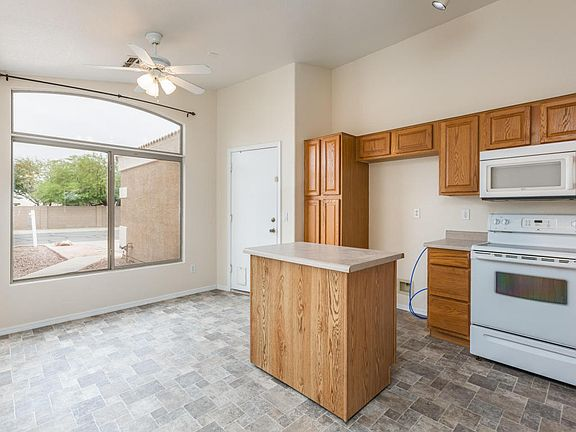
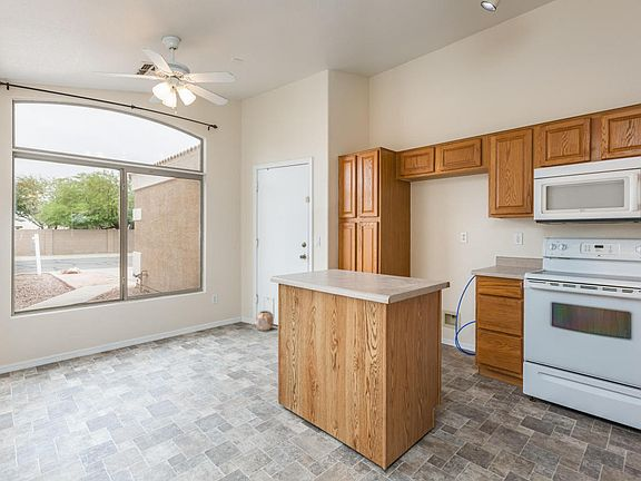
+ planter (264, 321)
